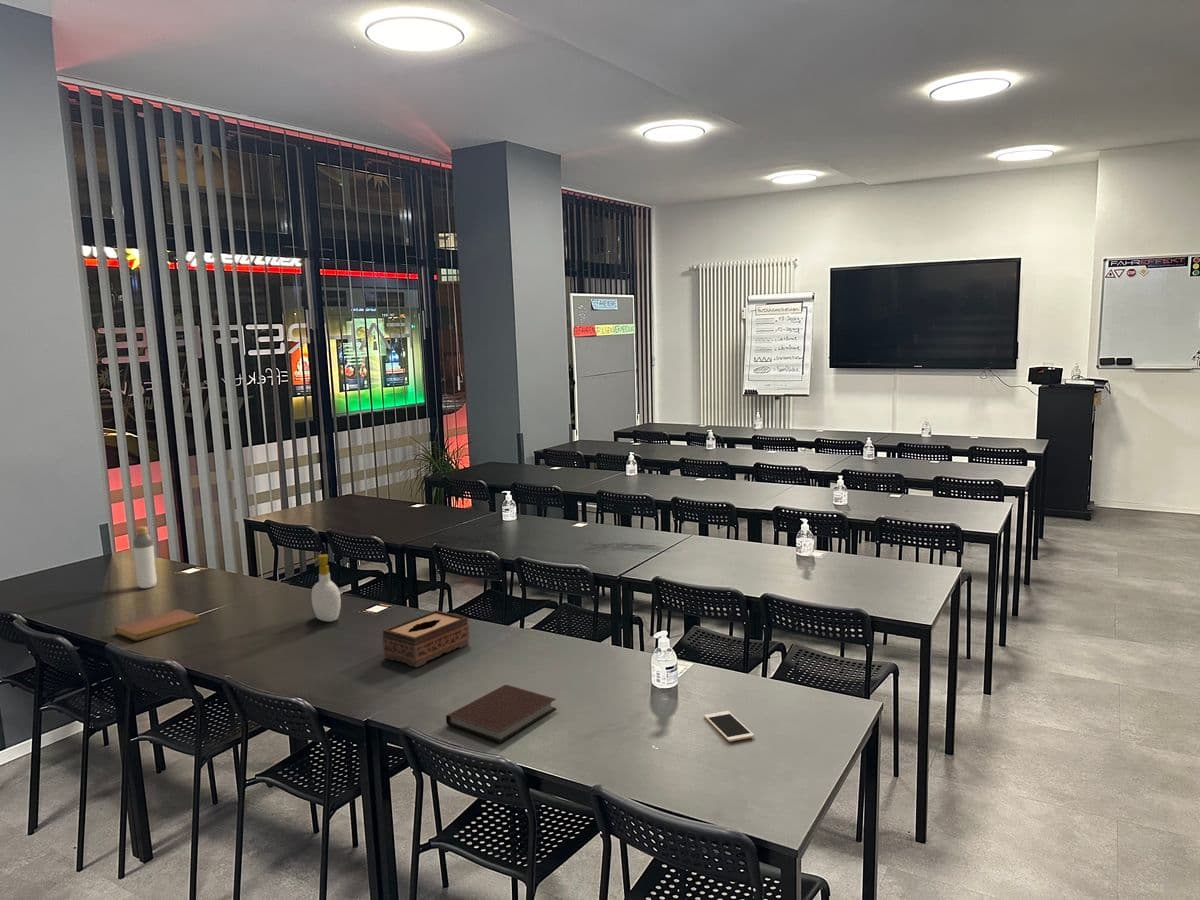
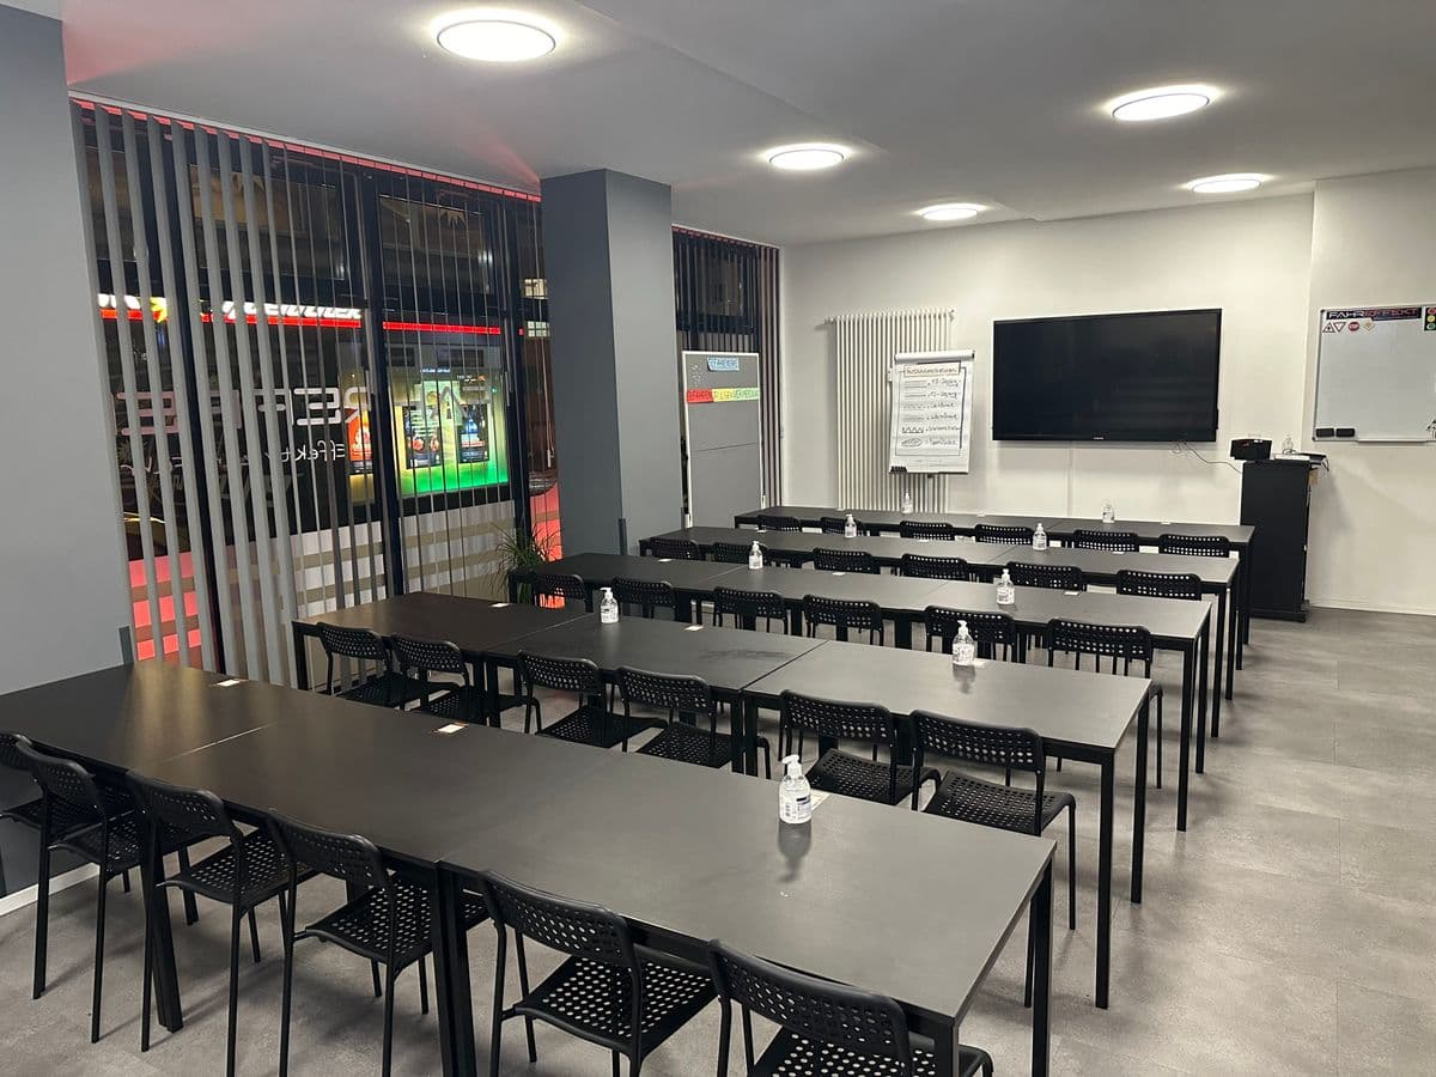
- cell phone (728, 725)
- notebook (502, 711)
- bottle (144, 557)
- notebook (158, 624)
- tissue box (426, 637)
- soap bottle (324, 587)
